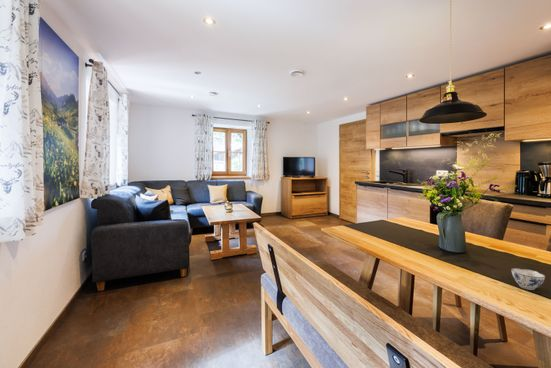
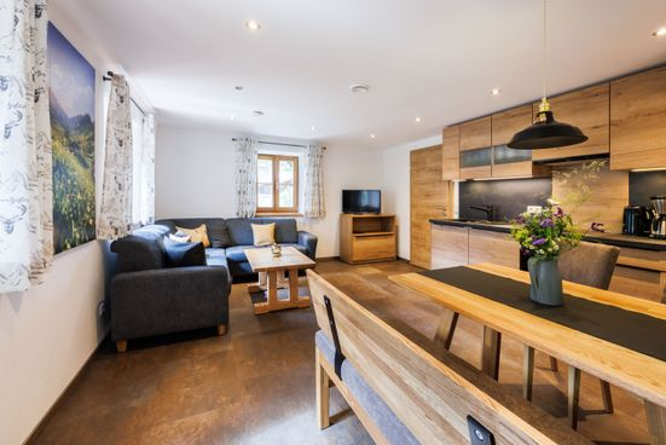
- chinaware (527, 280)
